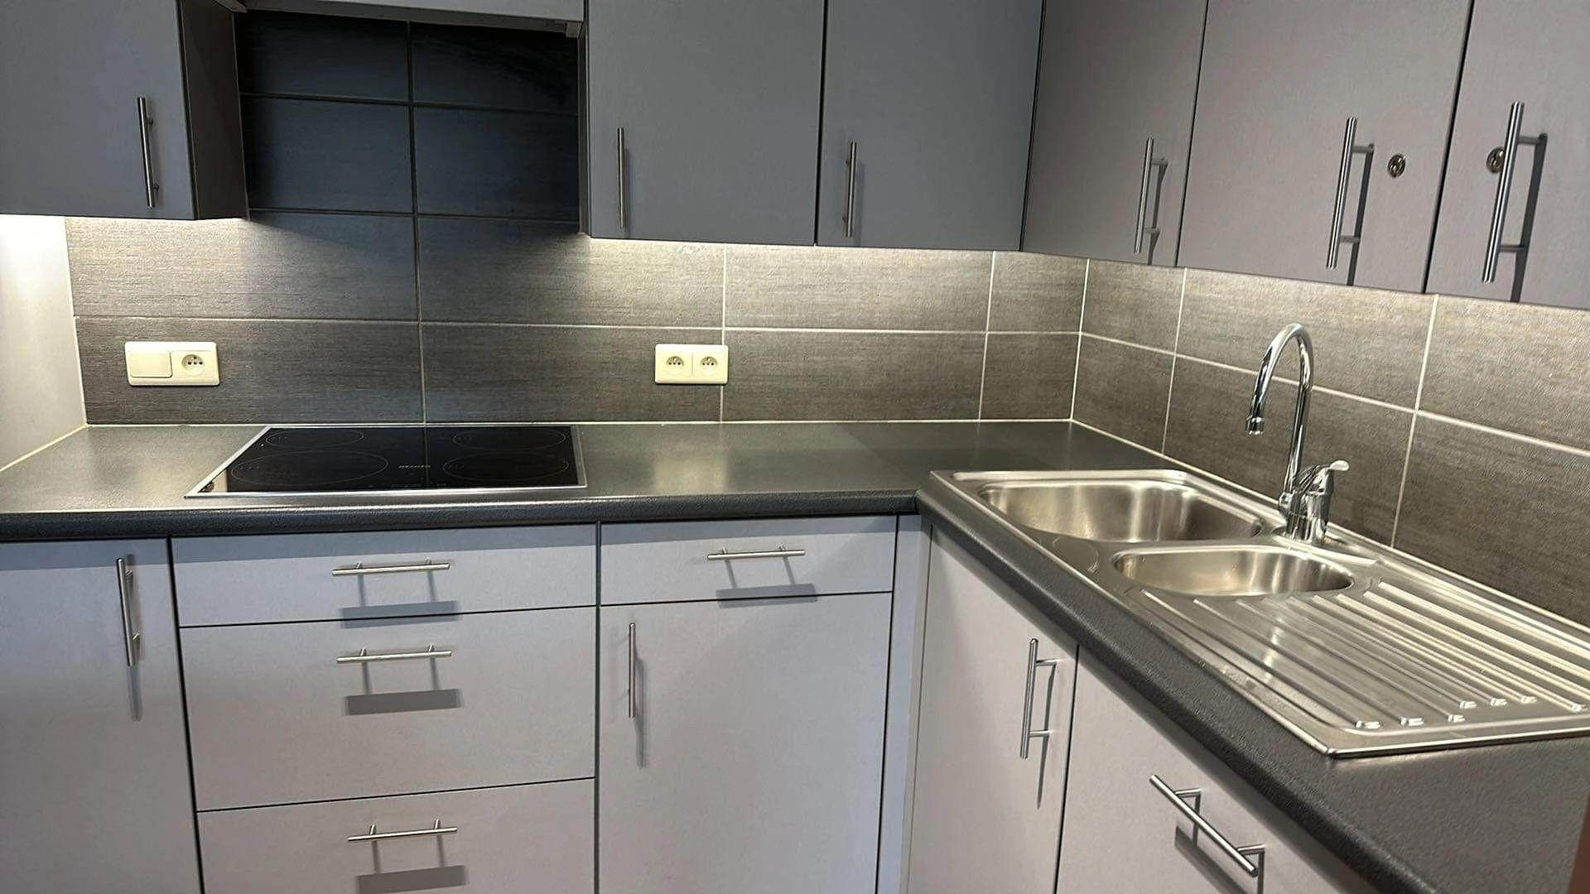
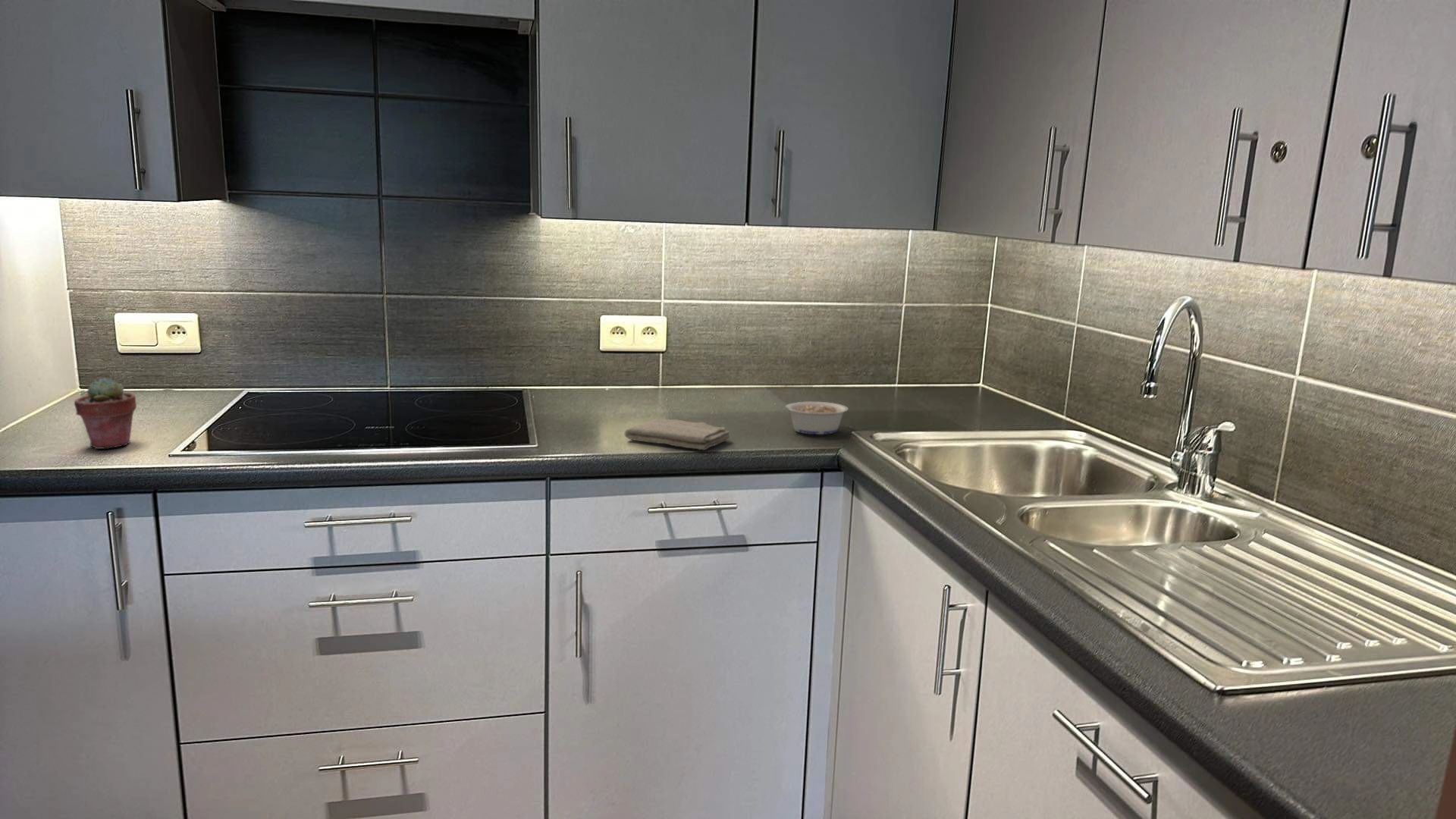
+ washcloth (677, 432)
+ potted succulent (106, 411)
+ legume (814, 416)
